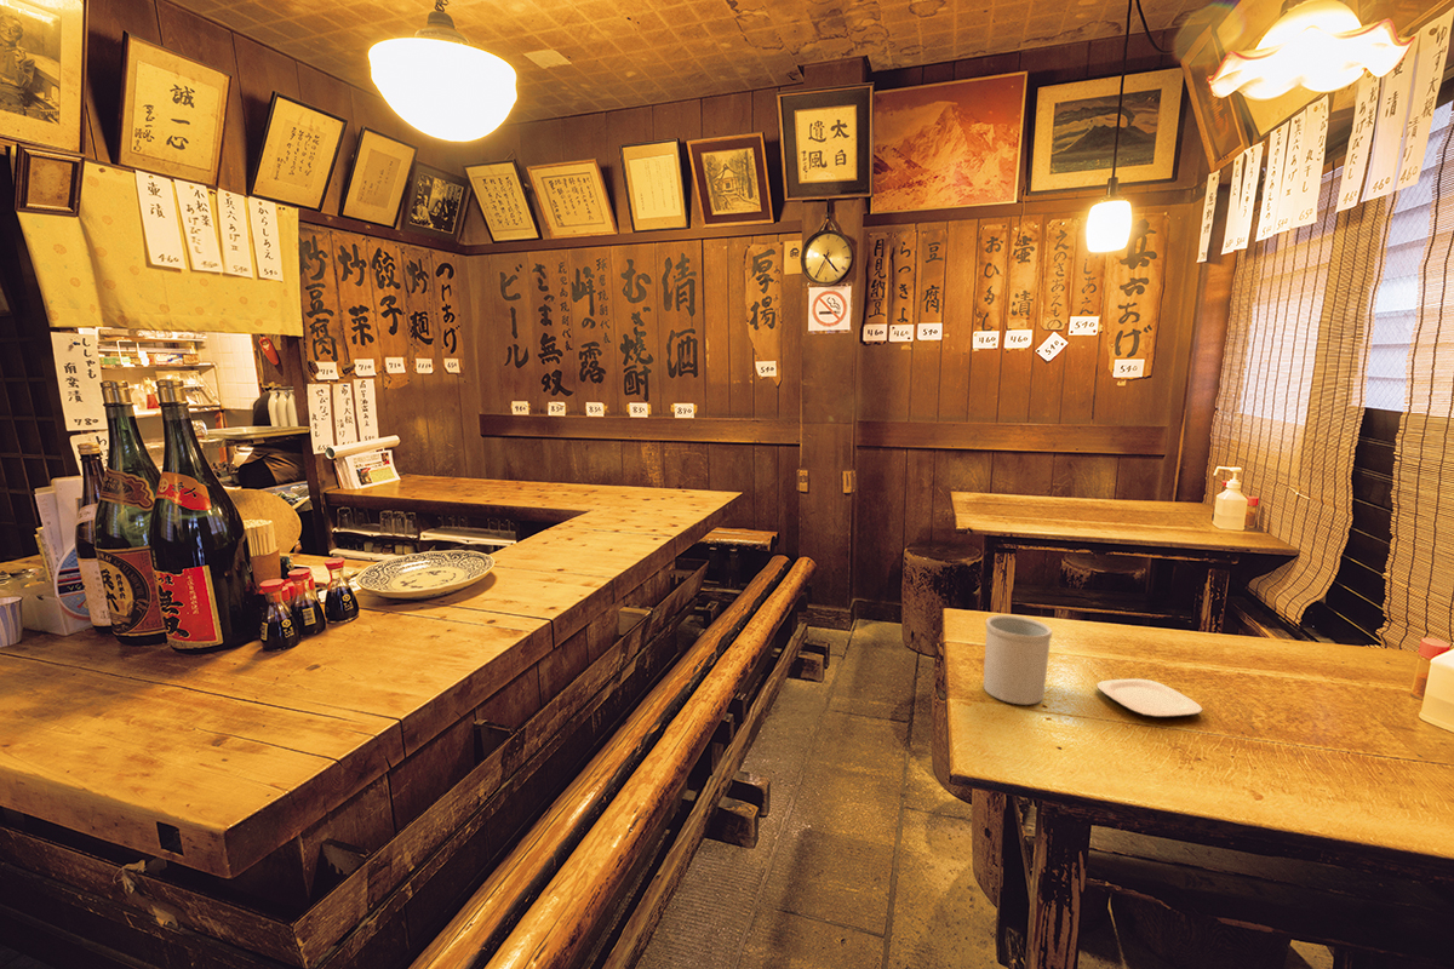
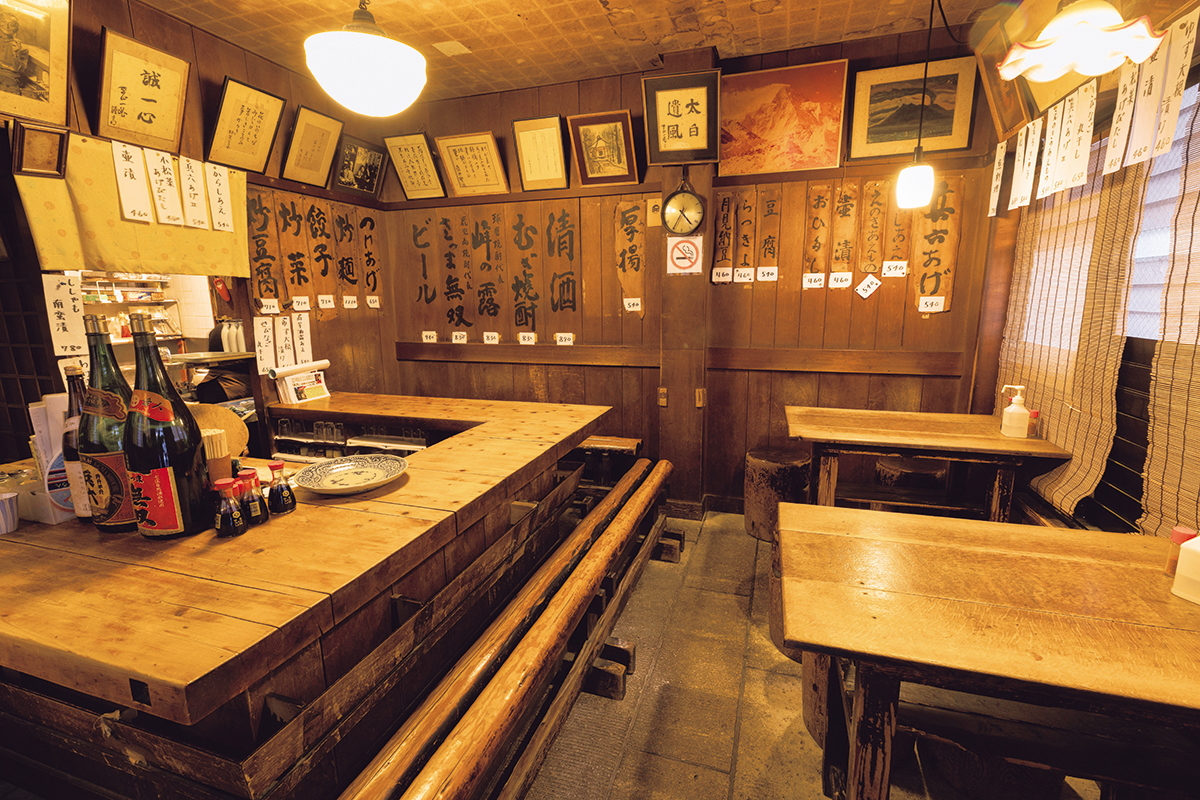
- utensil holder (1015, 658)
- plate (1146, 698)
